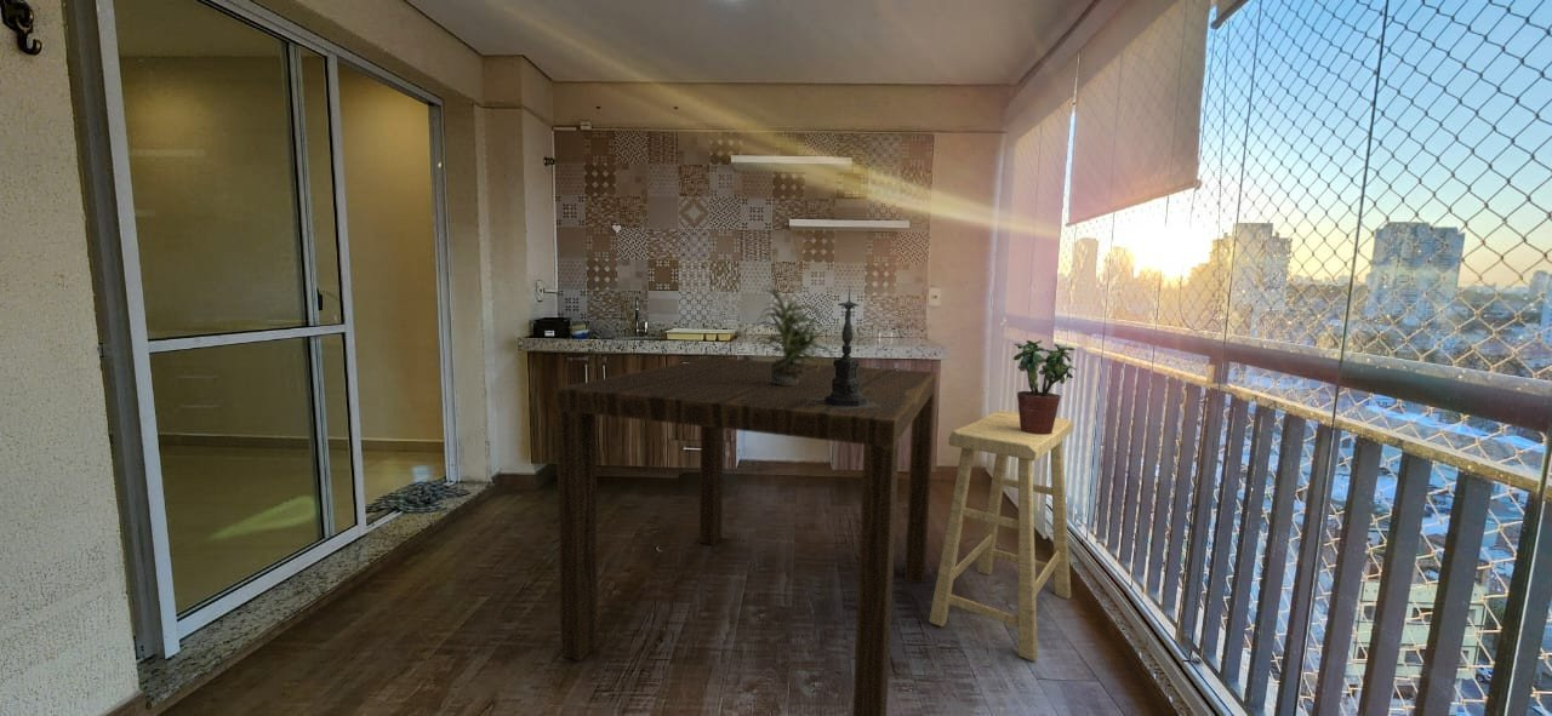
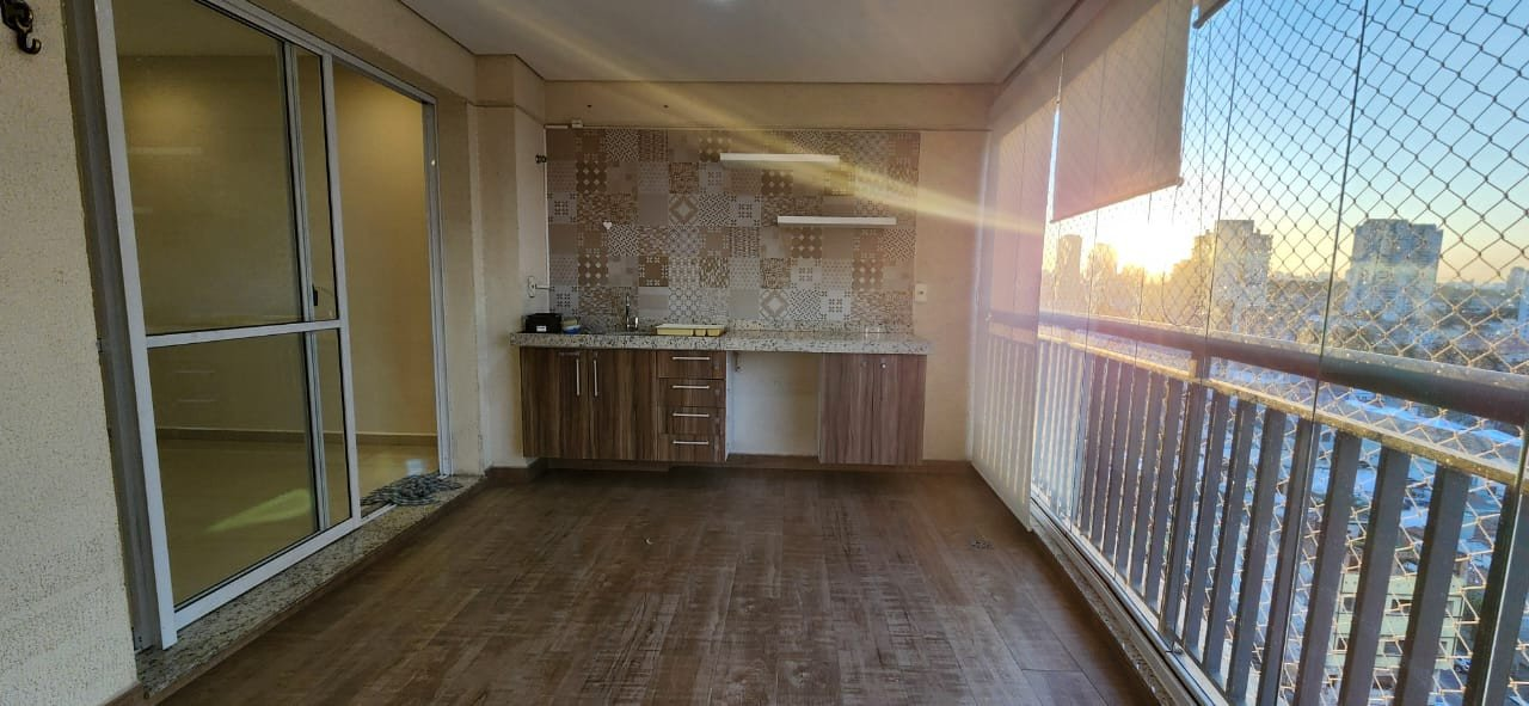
- stool (1009, 519)
- potted plant (1034, 383)
- candle holder (845, 344)
- dining table (721, 497)
- potted plant (787, 334)
